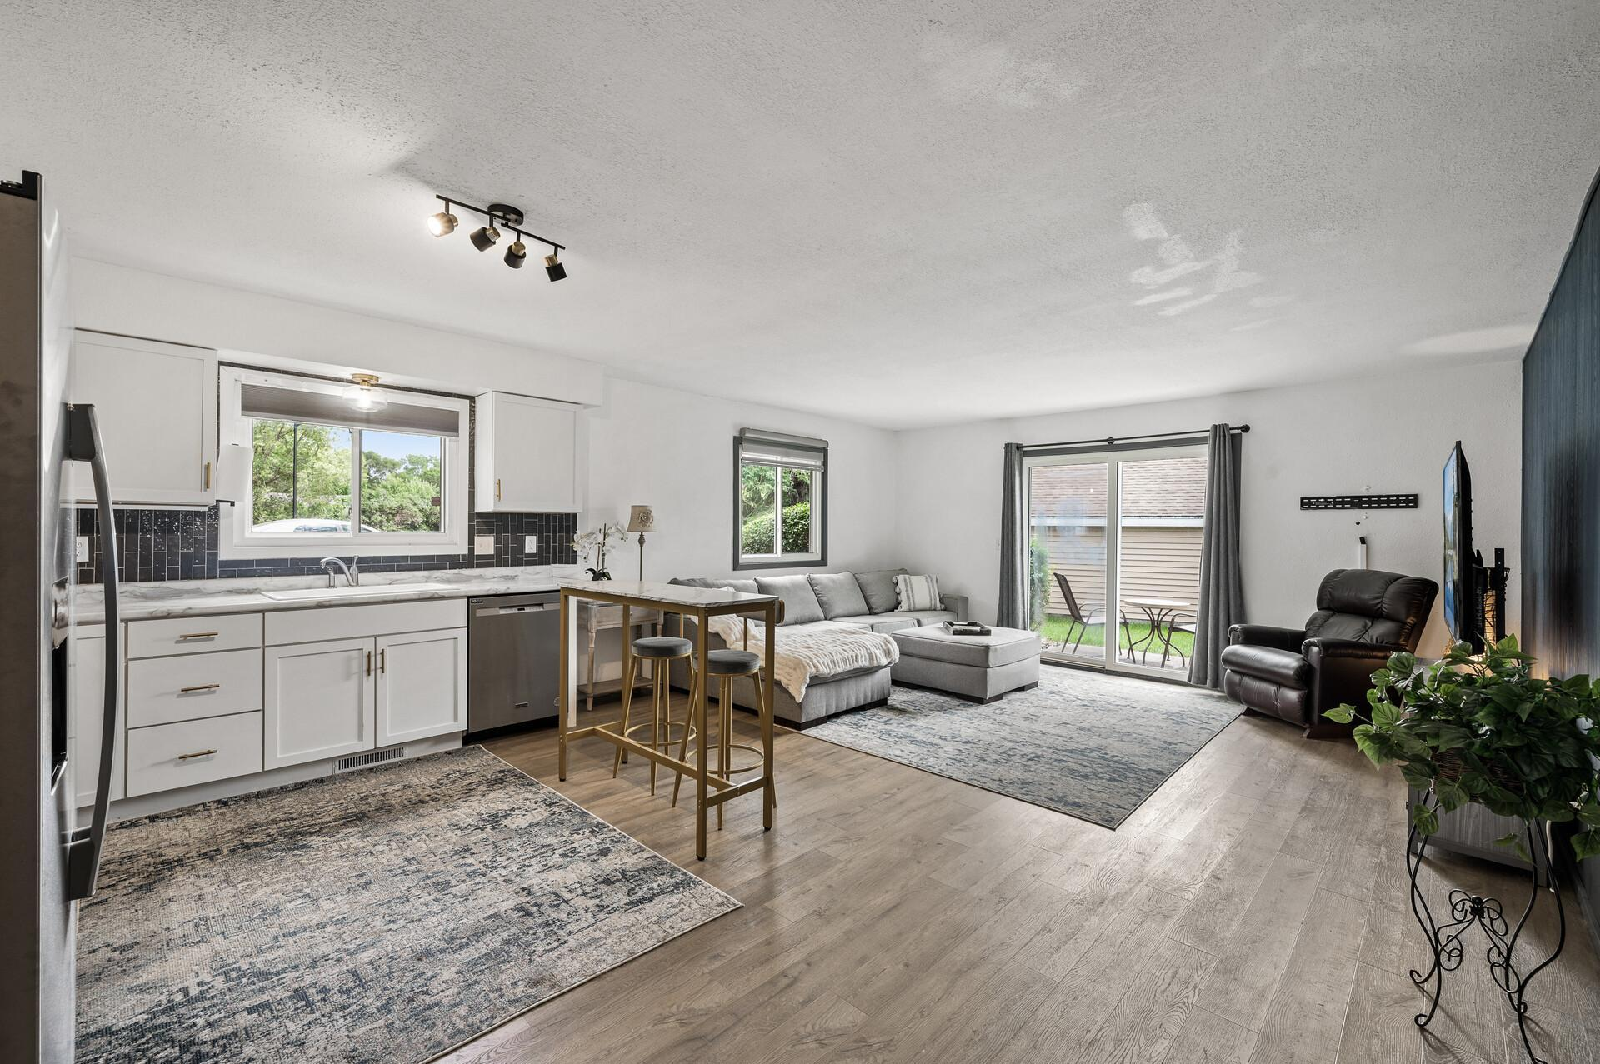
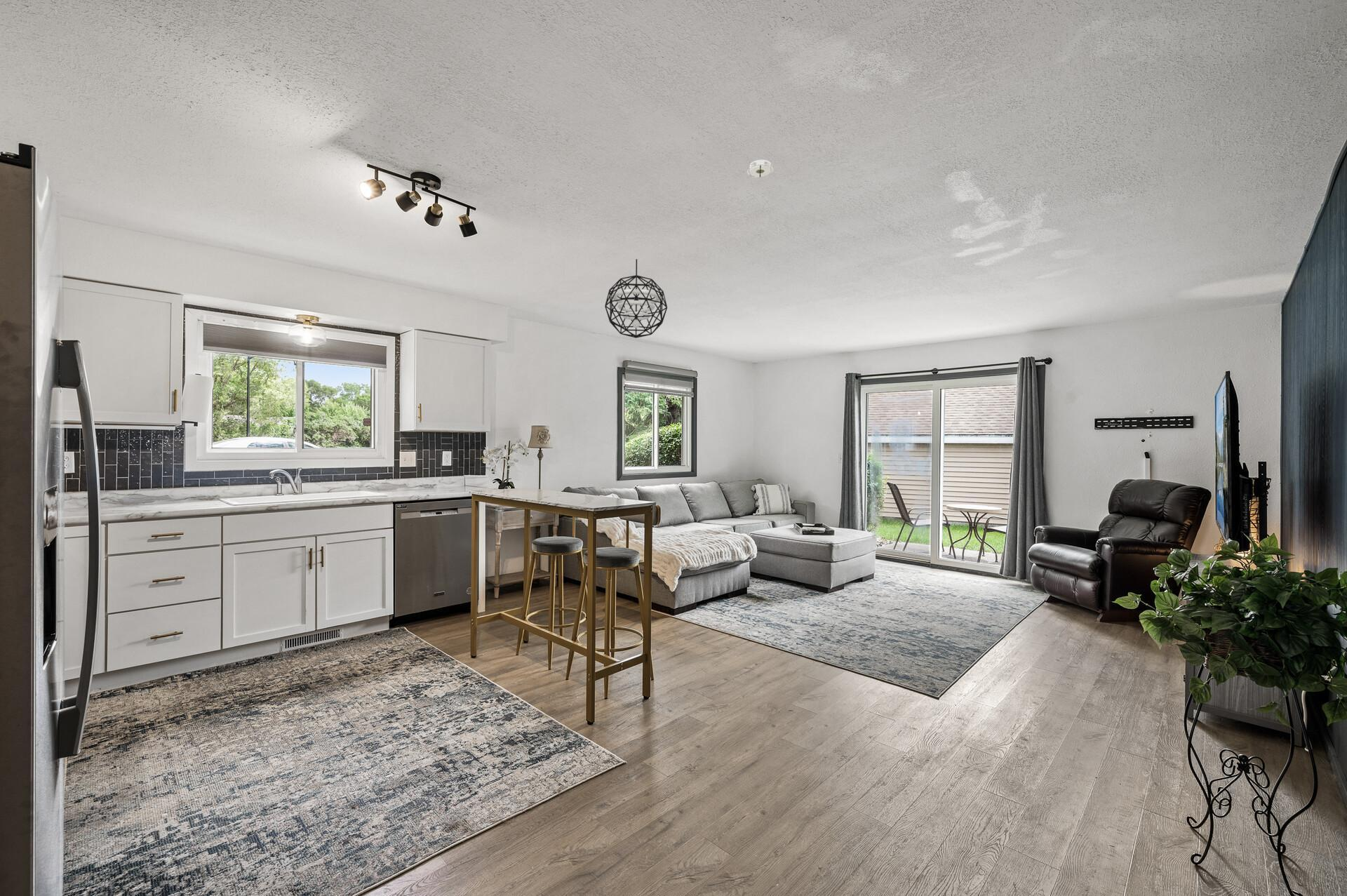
+ pendant light (636, 298)
+ smoke detector (759, 168)
